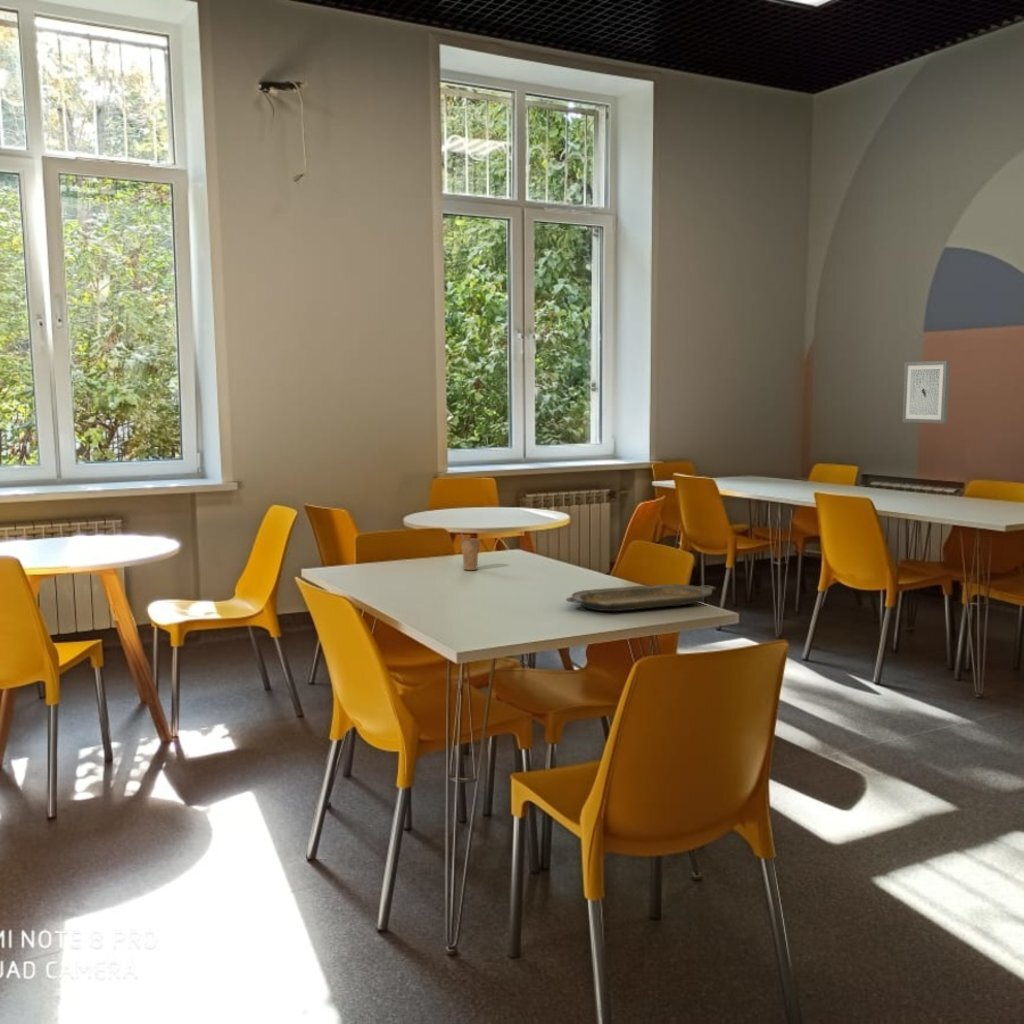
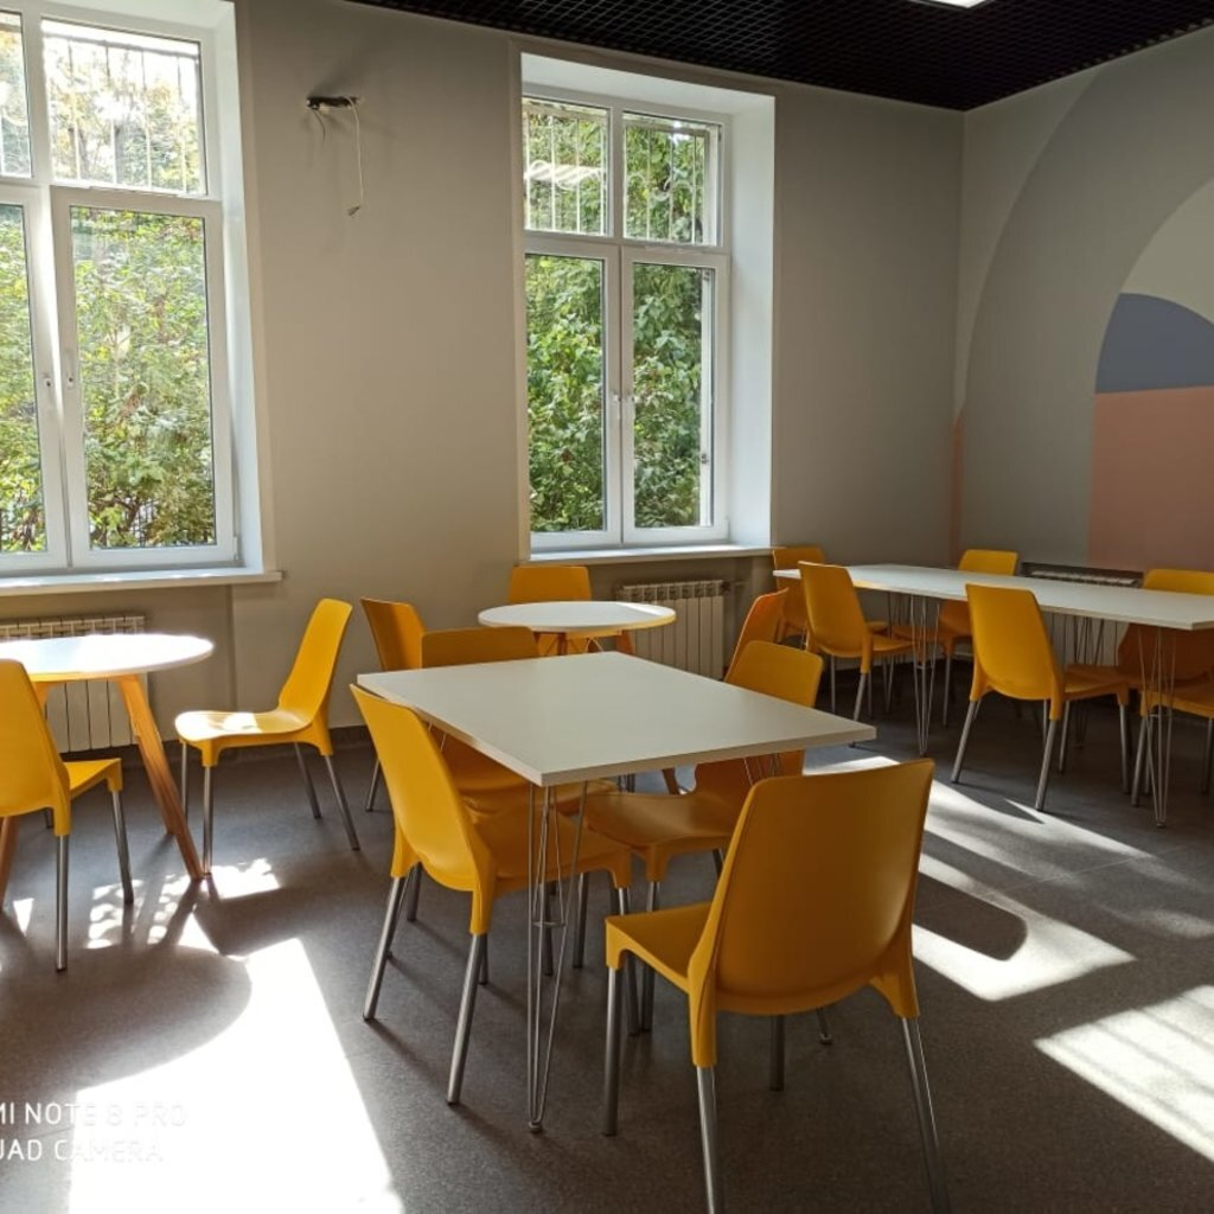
- wall art (925, 392)
- cup (470, 550)
- serving tray (642, 597)
